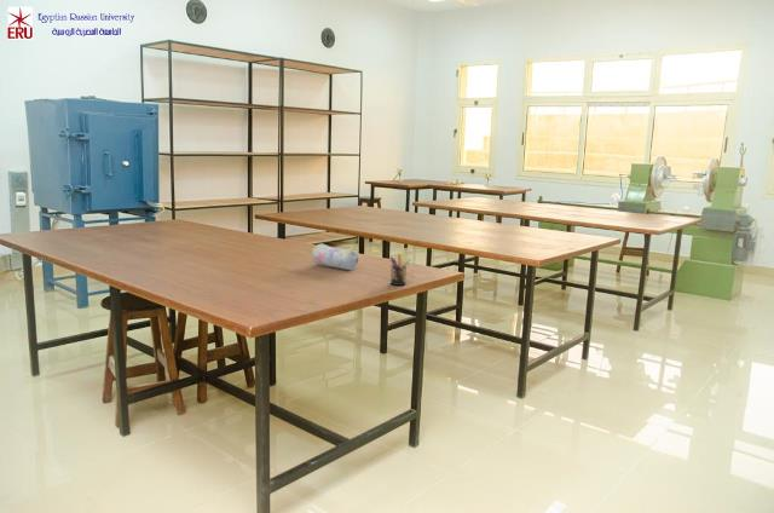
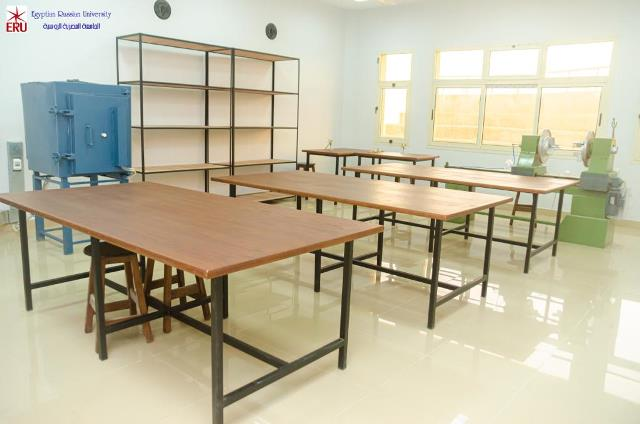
- pen holder (400, 269)
- pencil case (334, 256)
